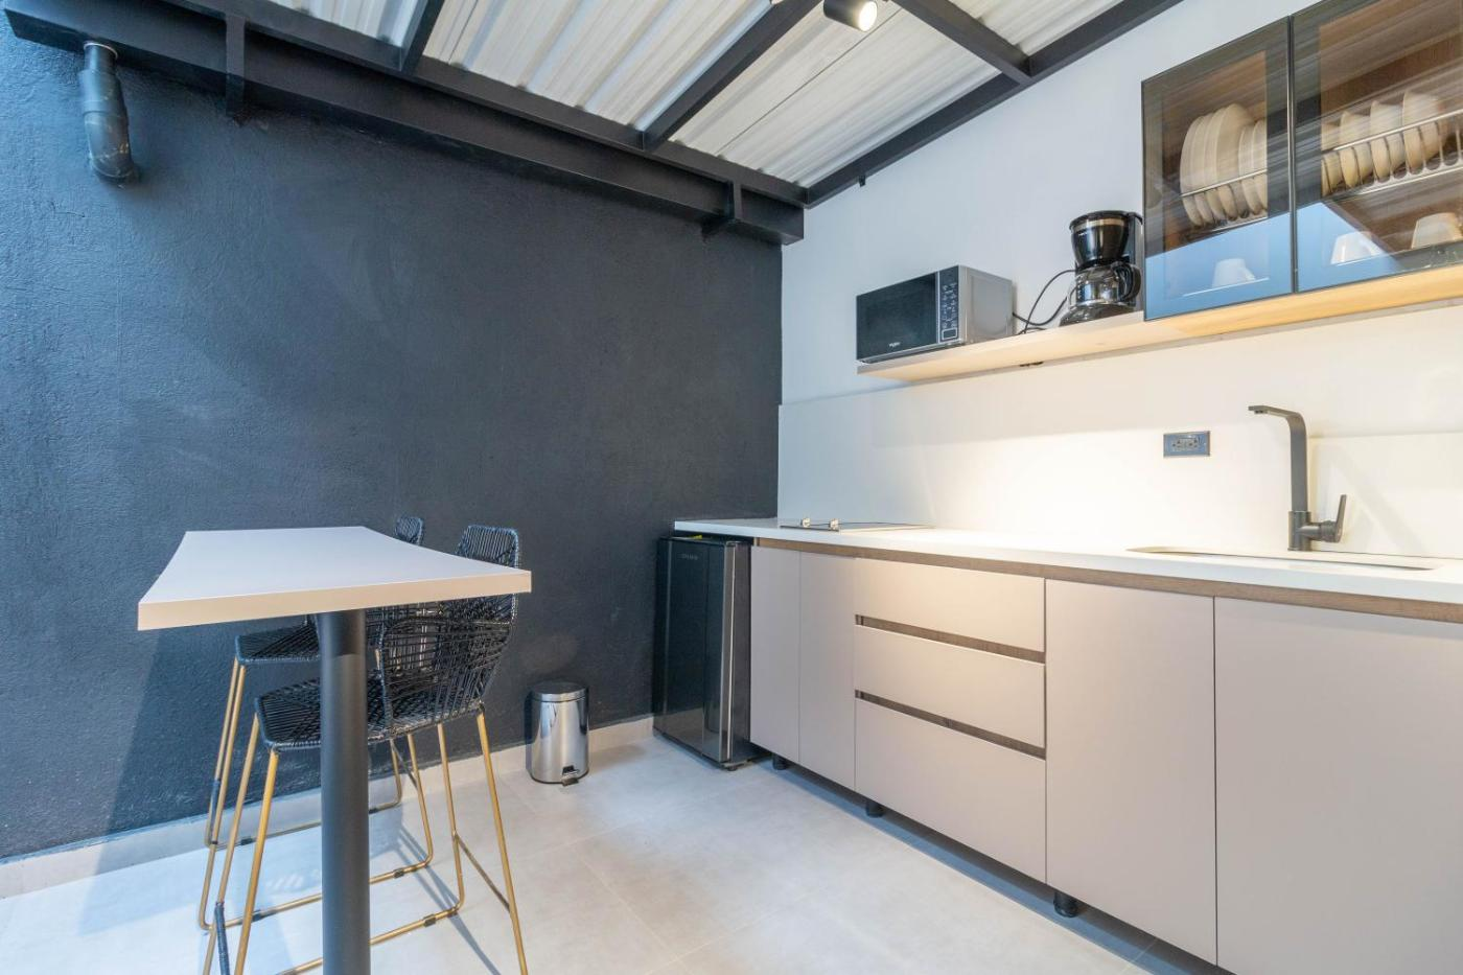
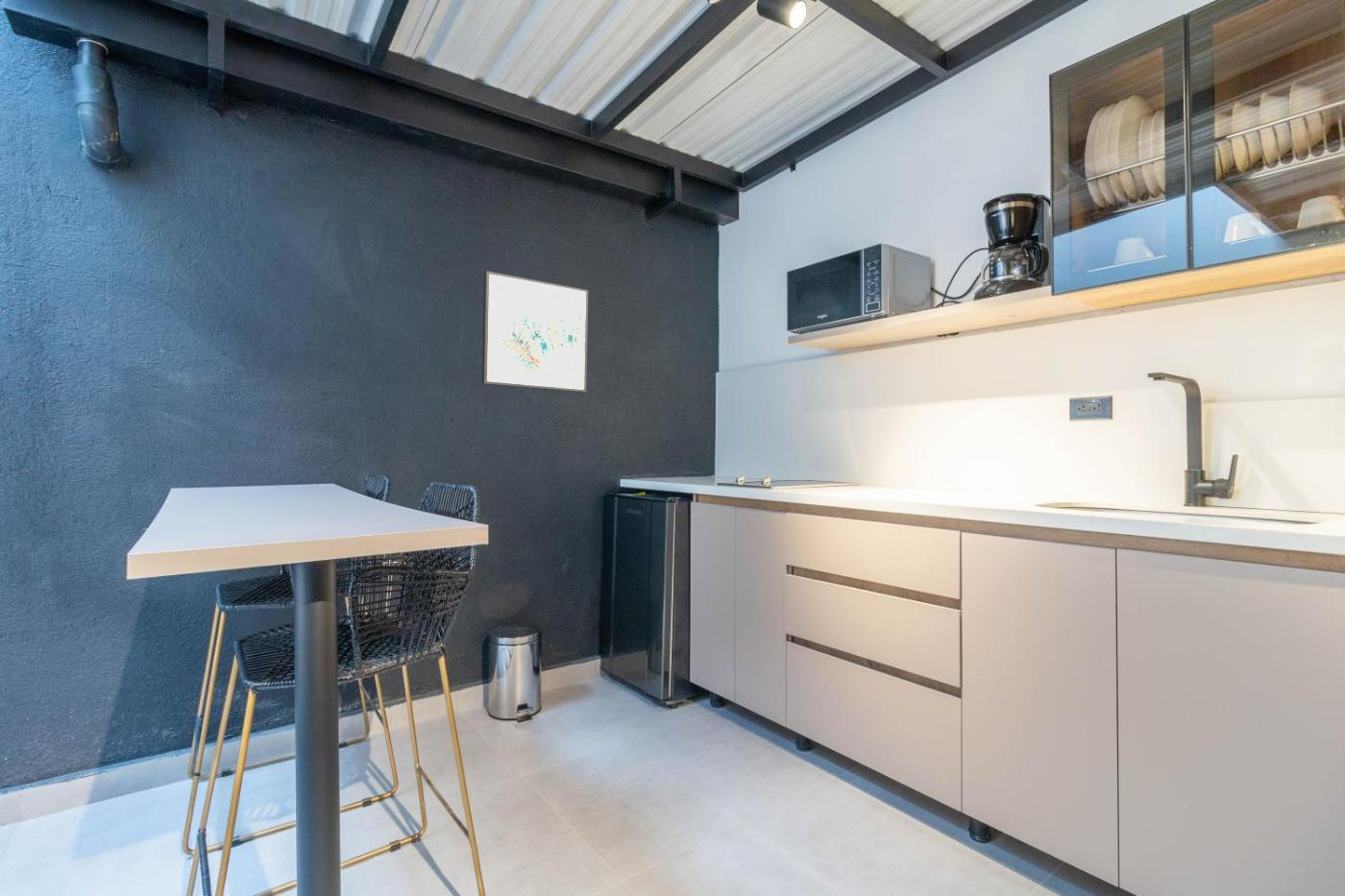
+ wall art (537, 334)
